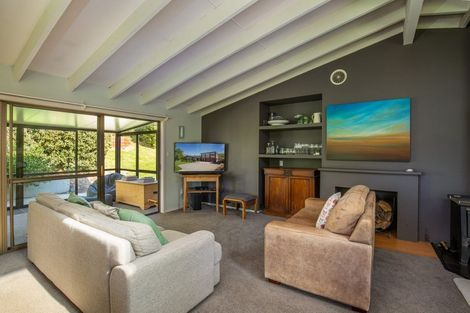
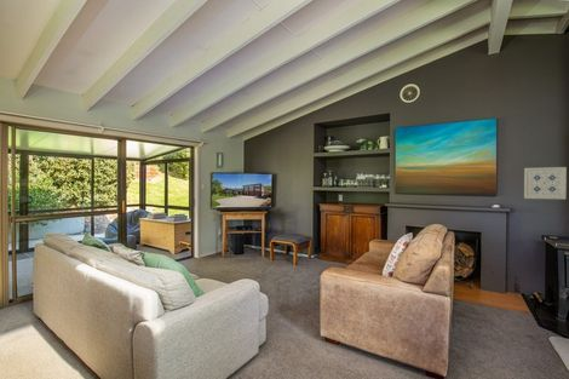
+ wall art (544, 183)
